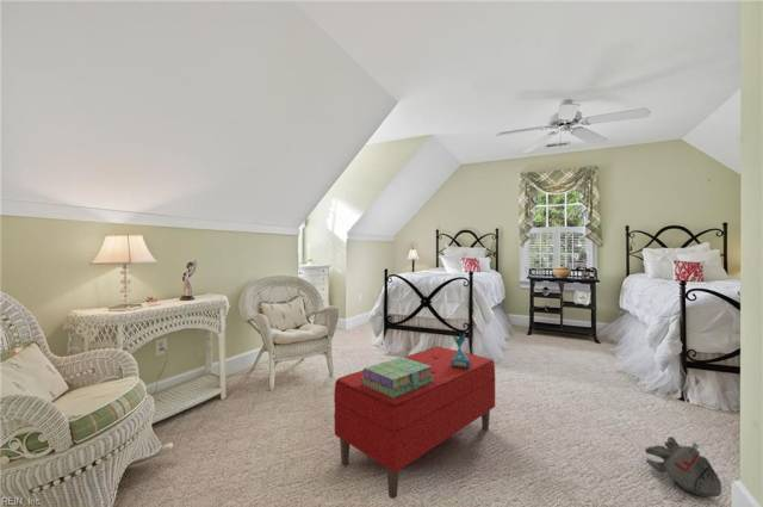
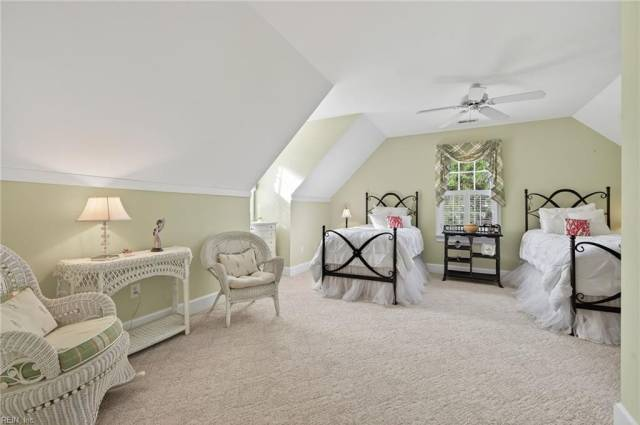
- gift bag (460, 350)
- stack of books (397, 375)
- bench (421, 406)
- plush toy (680, 463)
